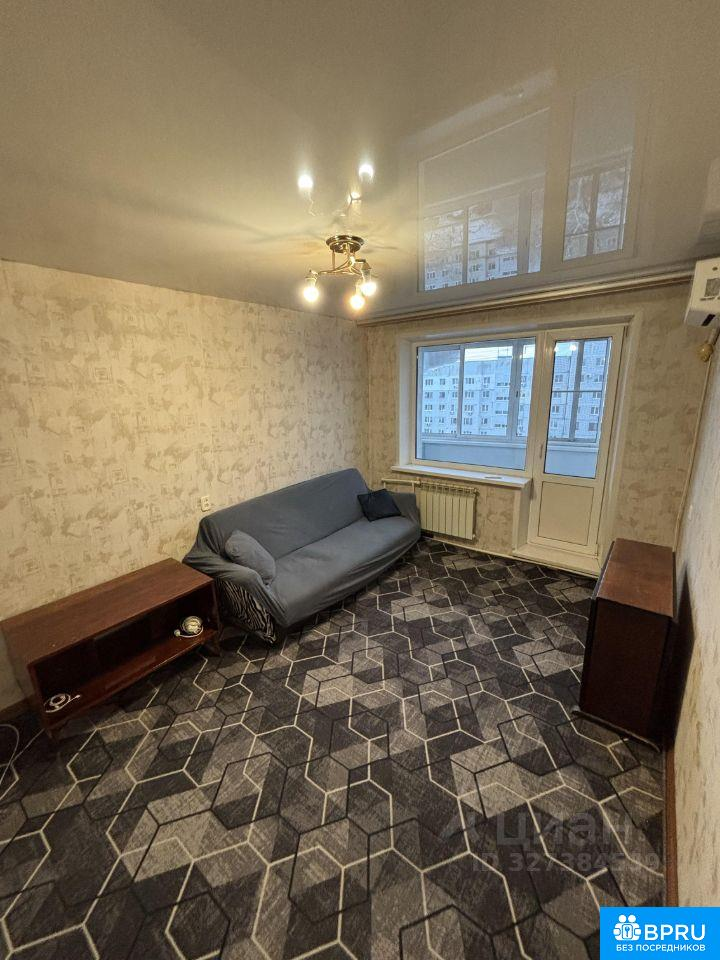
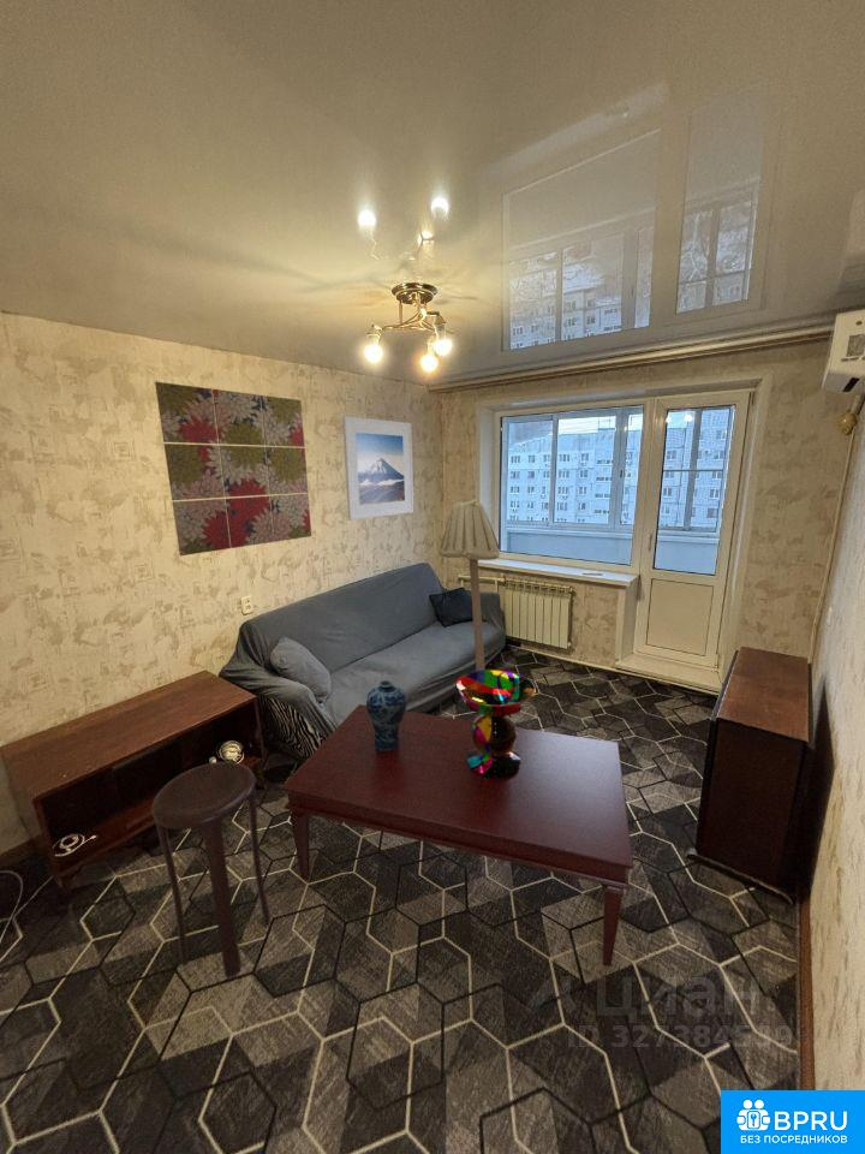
+ wall art (245, 471)
+ decorative bowl (494, 724)
+ stool (216, 867)
+ coffee table (460, 809)
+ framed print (381, 469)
+ floor lamp (473, 621)
+ vase (387, 713)
